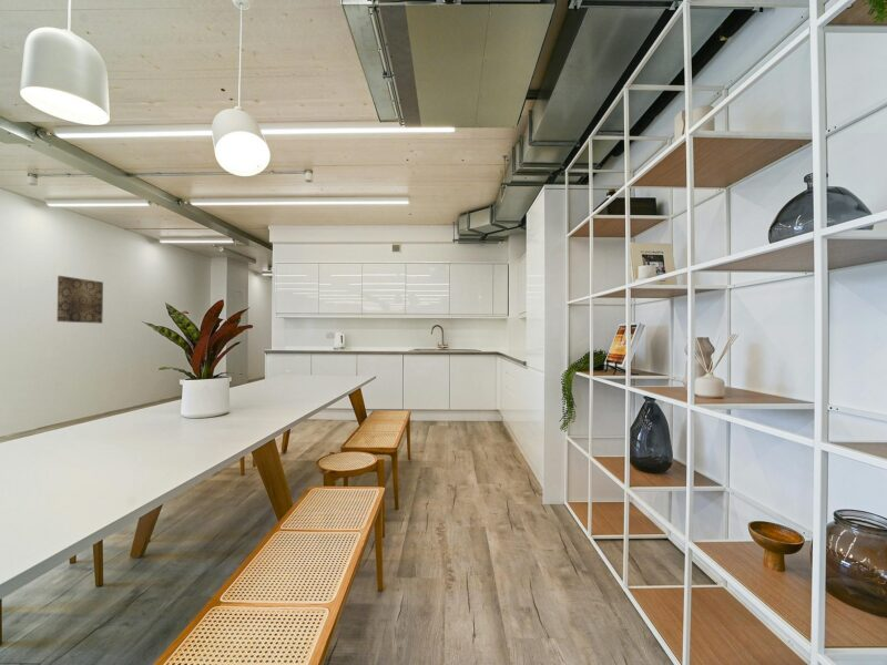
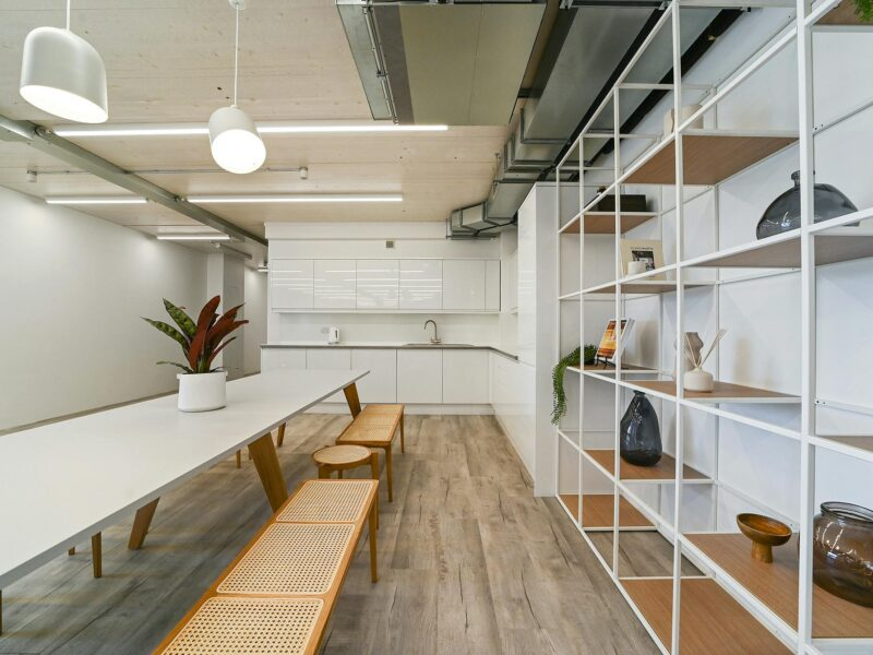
- wall art (81, 300)
